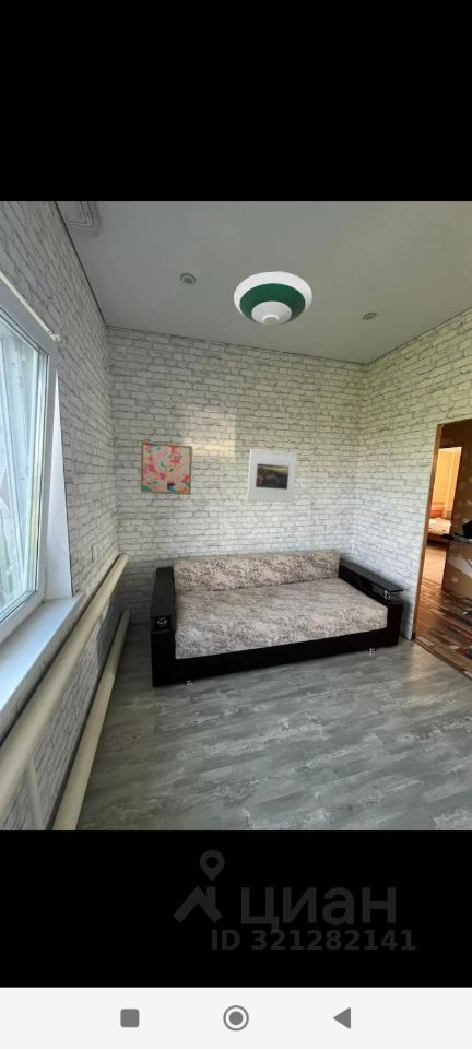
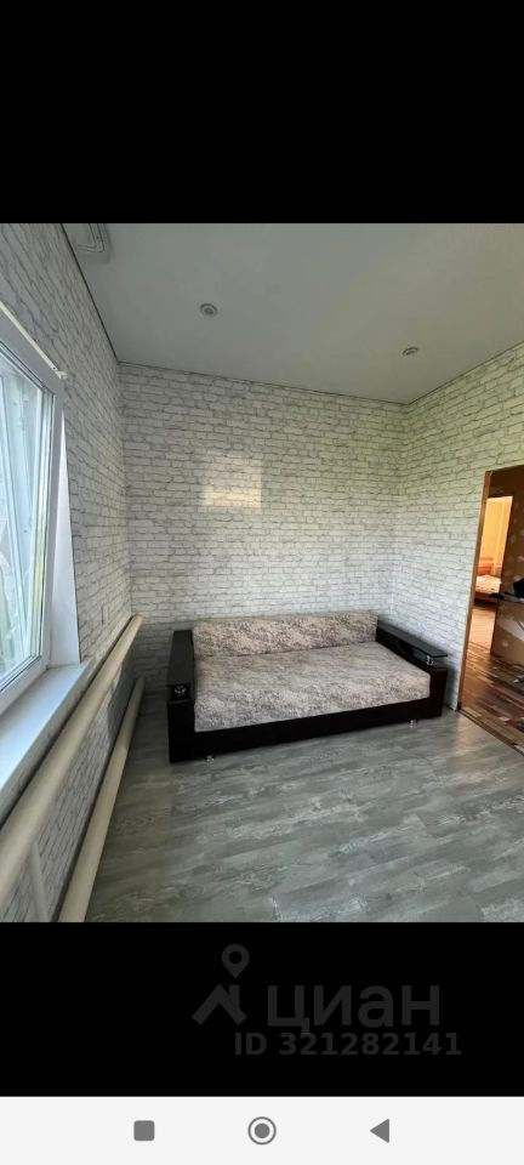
- wall art (166, 469)
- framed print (272, 476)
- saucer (271, 310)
